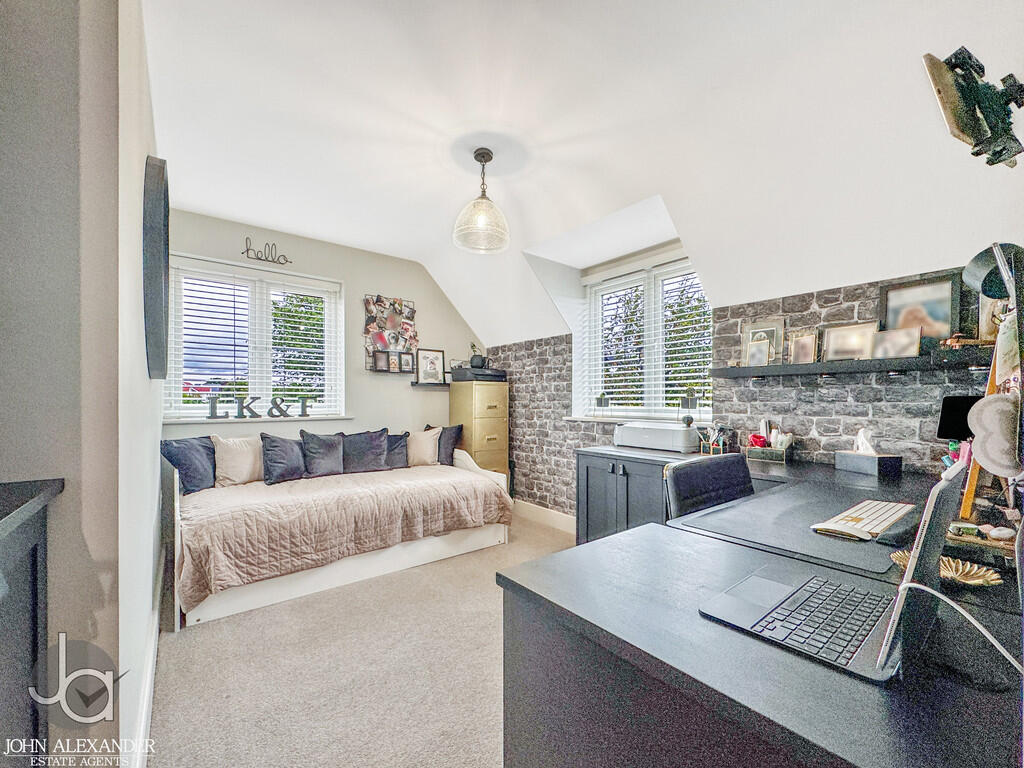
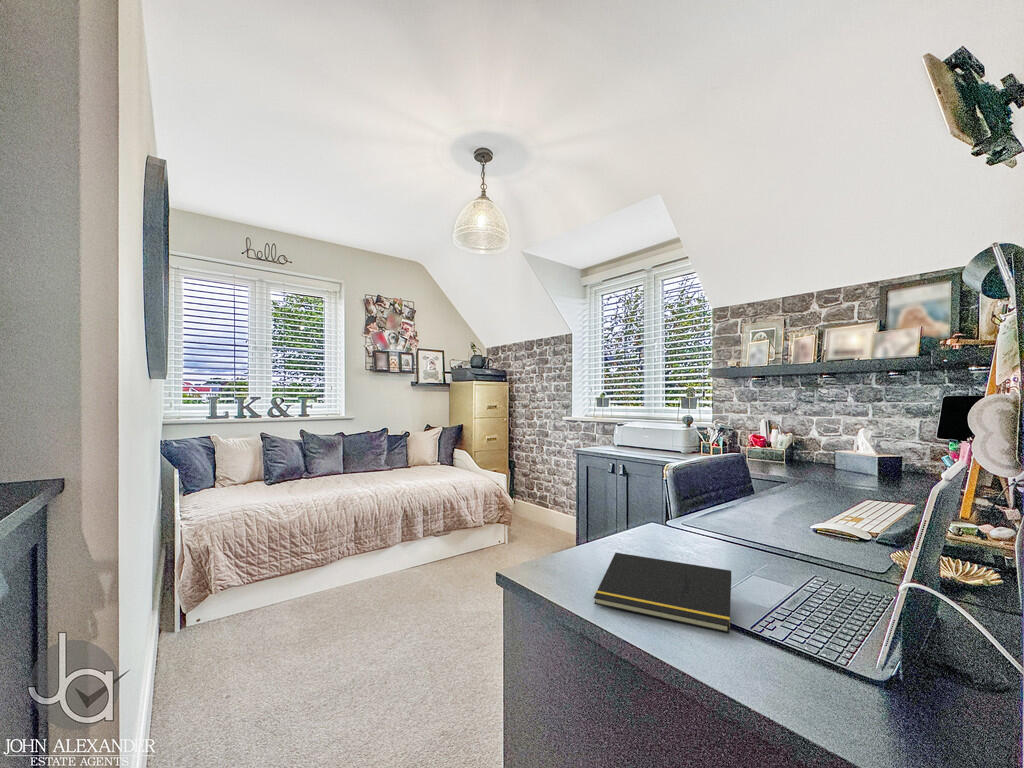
+ notepad (664, 586)
